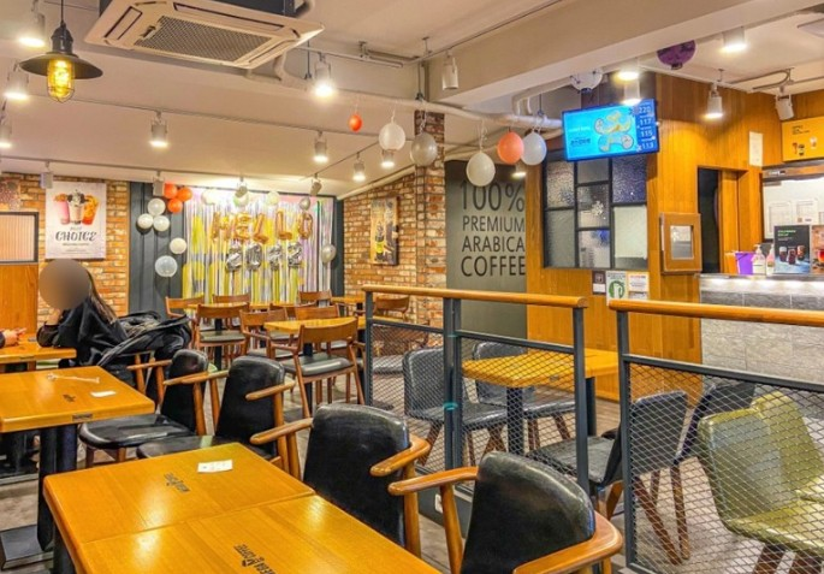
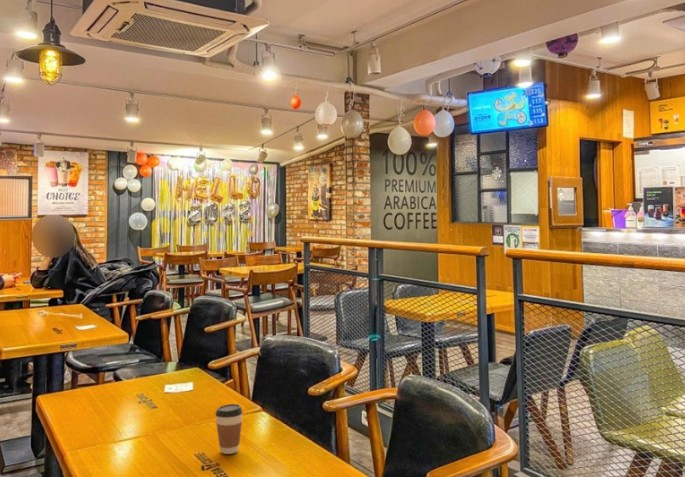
+ coffee cup (229, 429)
